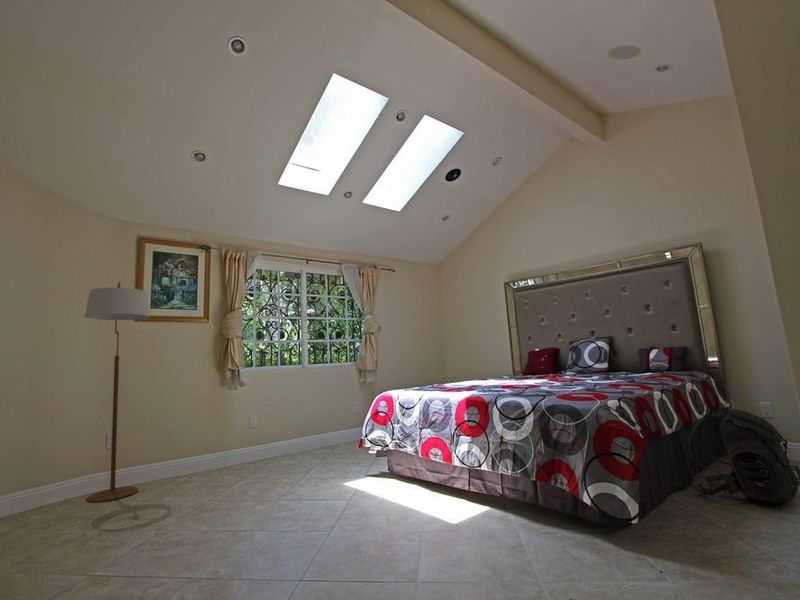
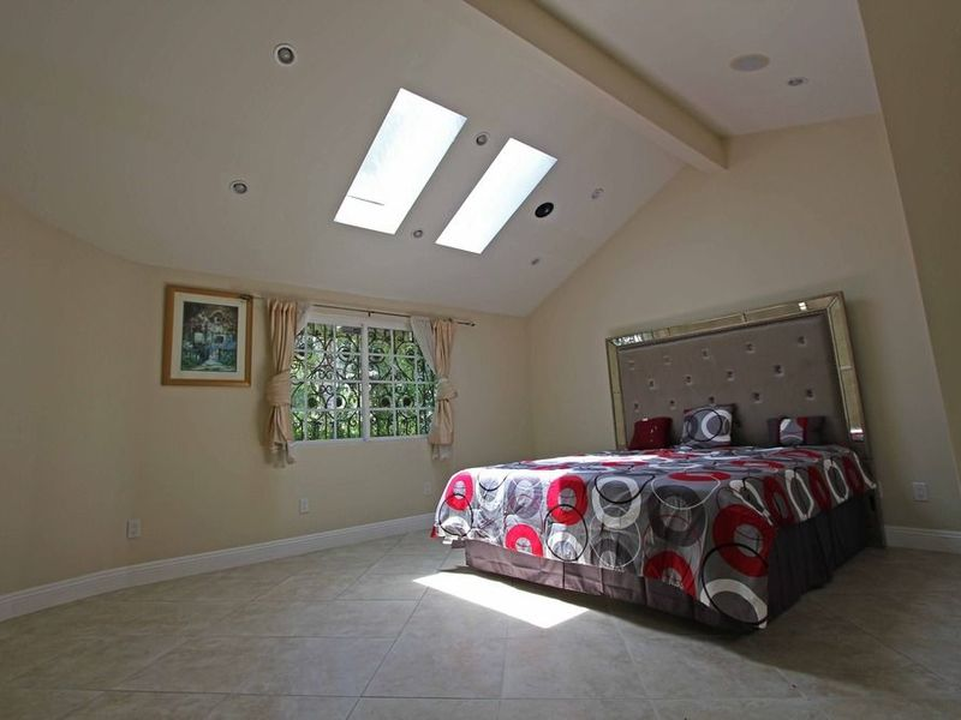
- backpack (741, 452)
- floor lamp (115, 384)
